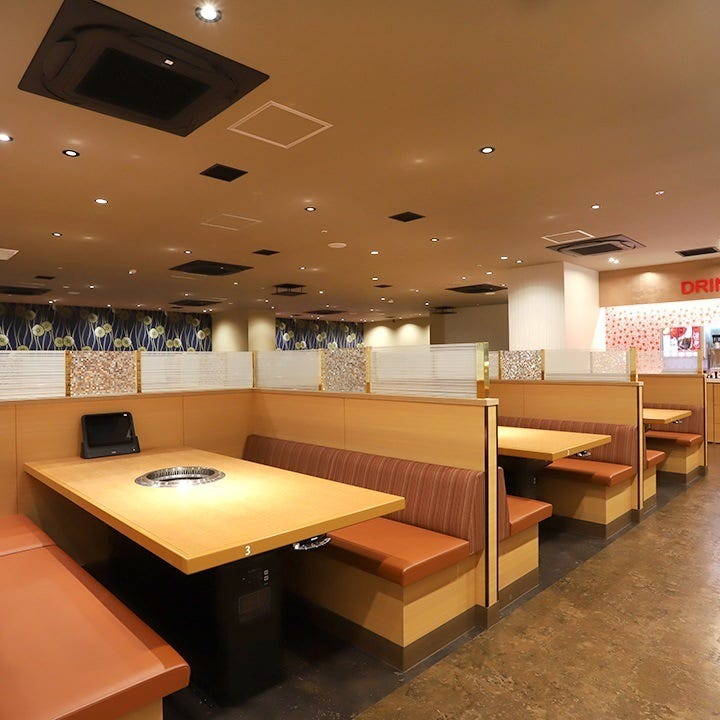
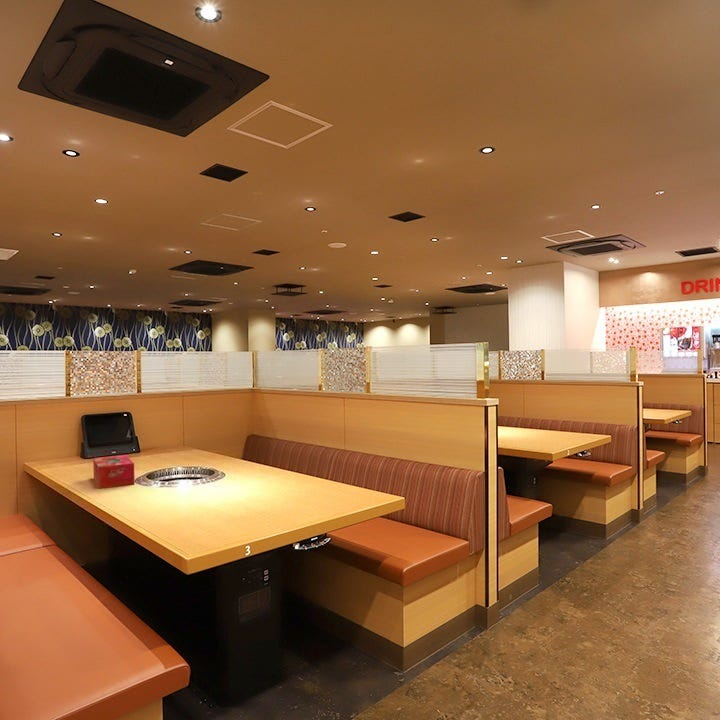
+ tissue box (113, 470)
